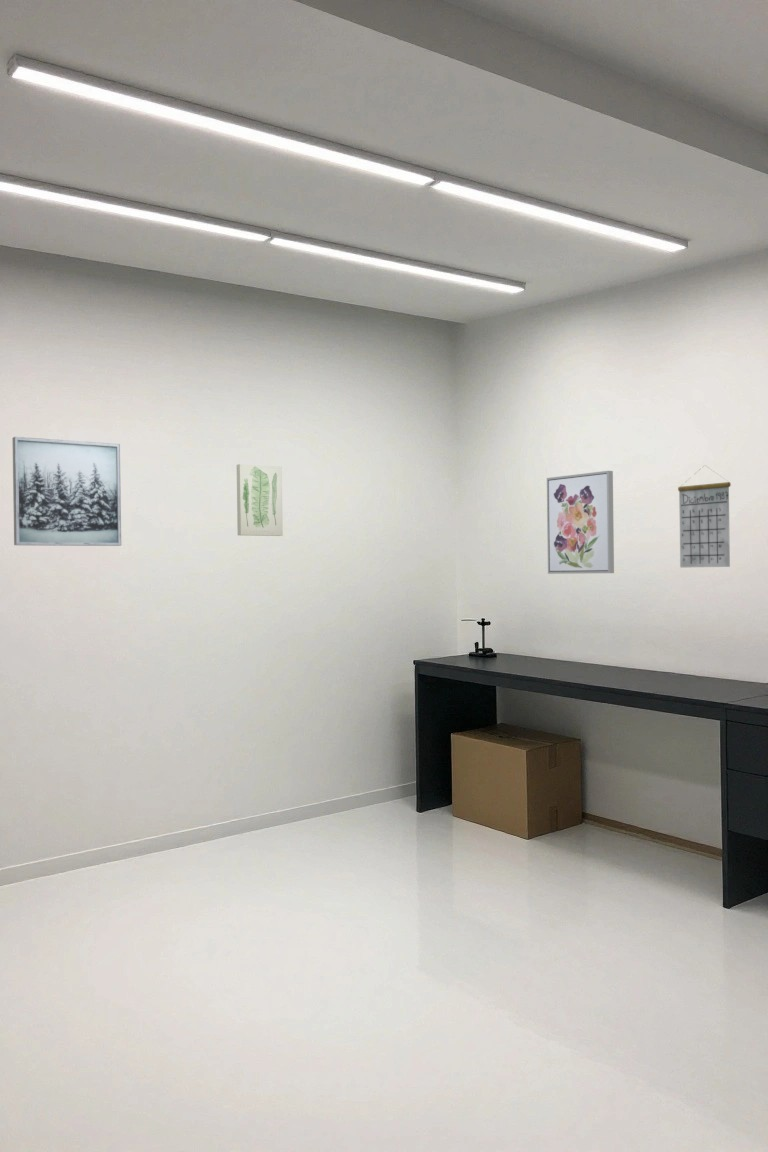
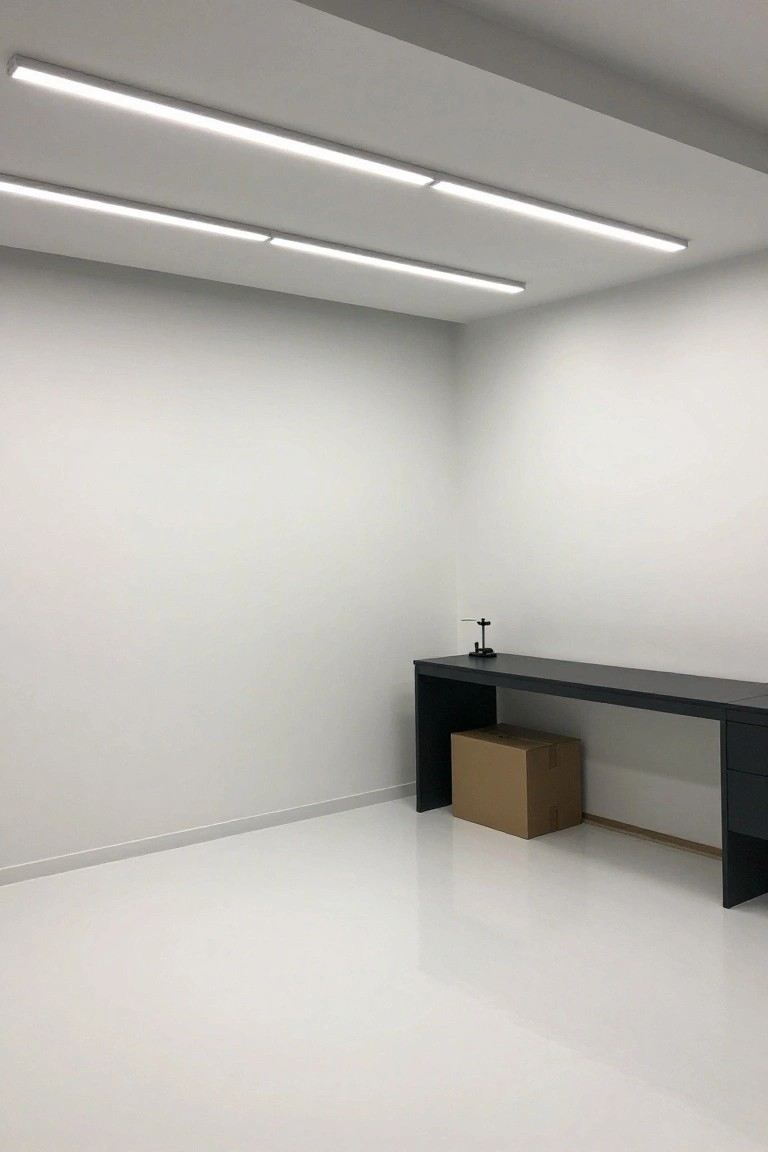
- calendar (704, 516)
- wall art (579, 524)
- wall art (68, 493)
- wall art (259, 500)
